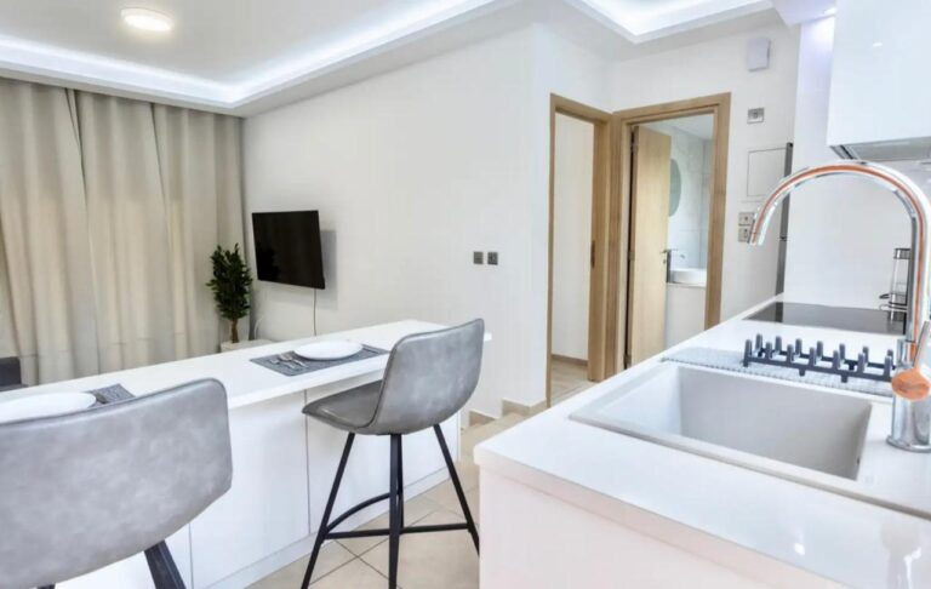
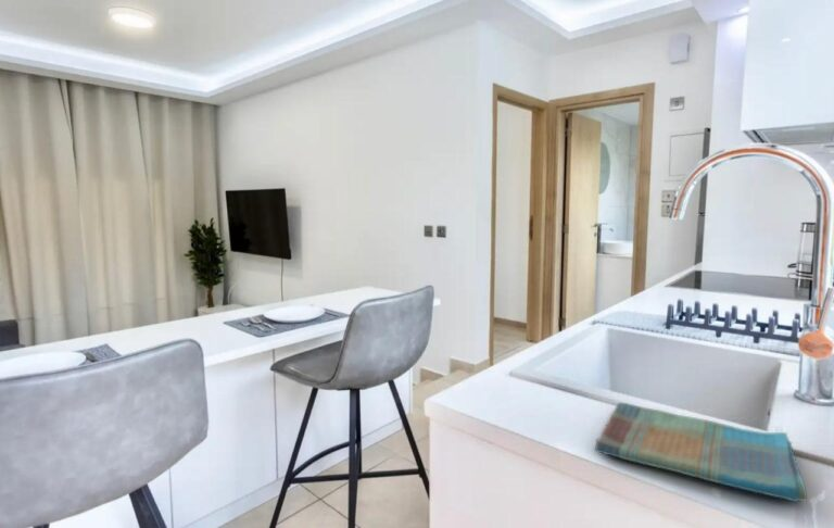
+ dish towel (694, 442)
